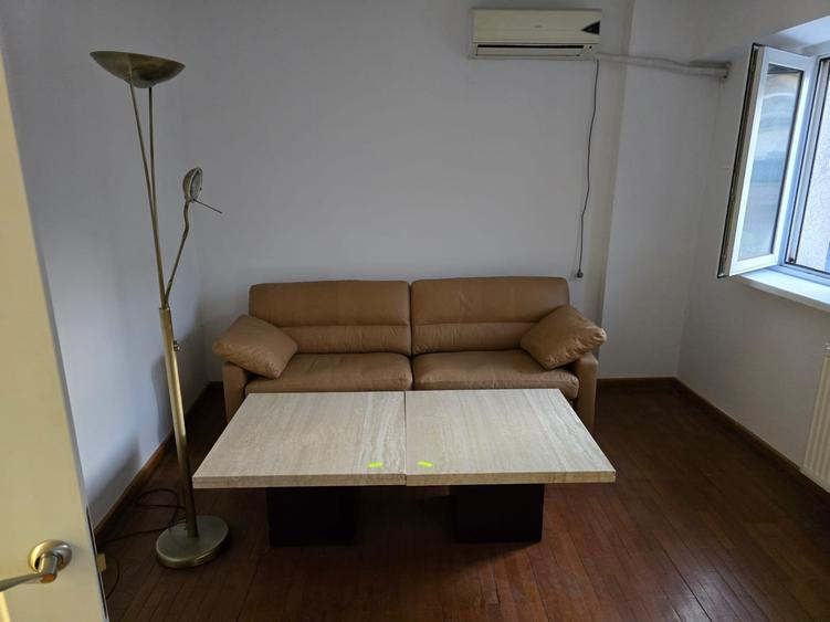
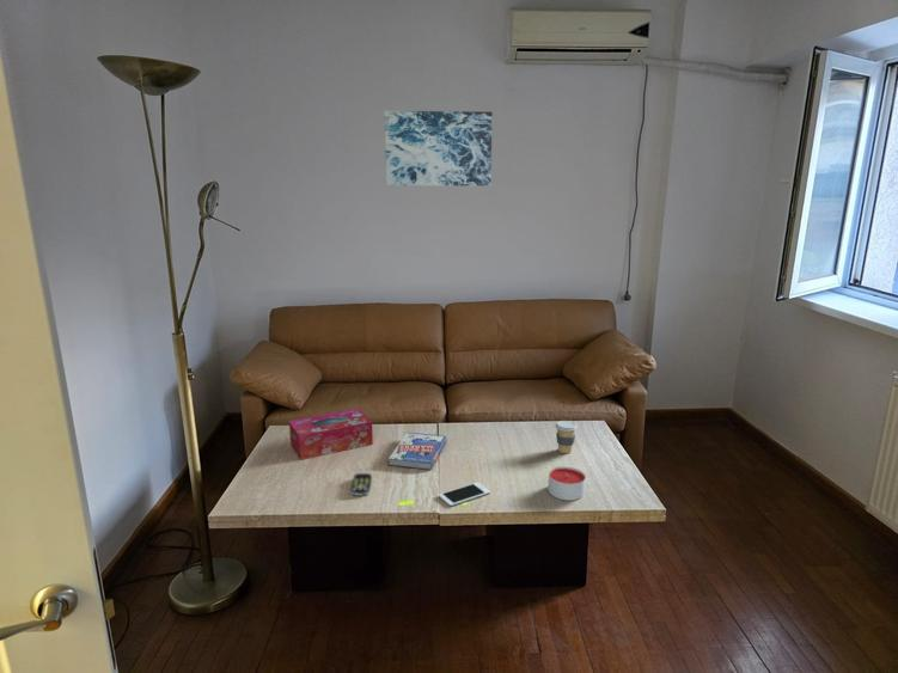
+ coffee cup (566, 438)
+ book (419, 449)
+ cell phone (464, 494)
+ remote control (361, 483)
+ tissue box (330, 433)
+ wall art (438, 148)
+ candle (566, 482)
